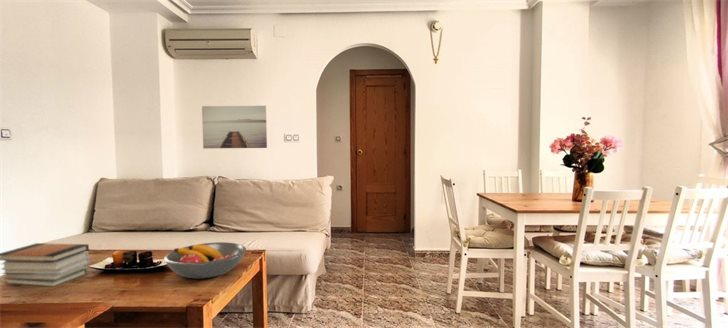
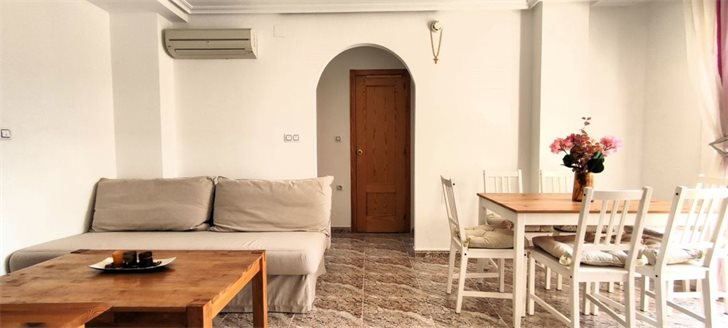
- wall art (234, 127)
- fruit bowl (207, 259)
- book stack (46, 263)
